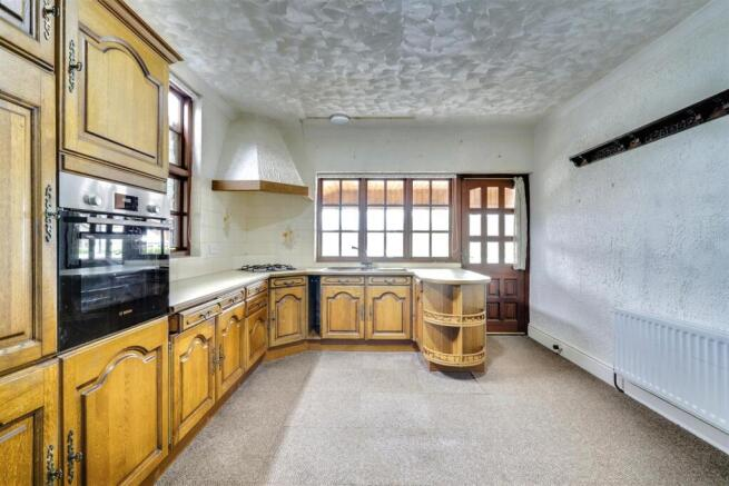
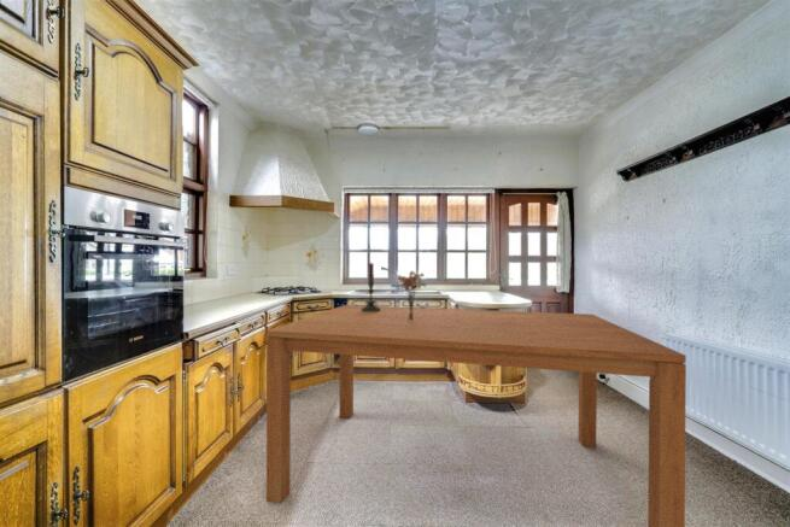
+ candle (370, 286)
+ dining table (452, 362)
+ bouquet (411, 295)
